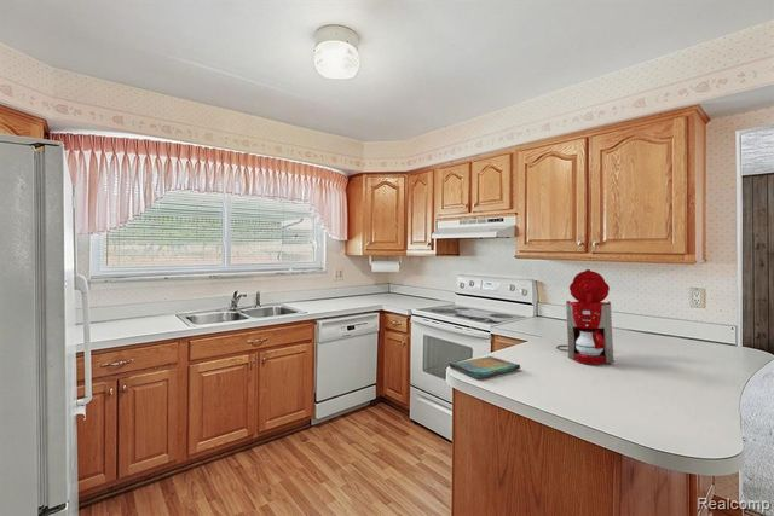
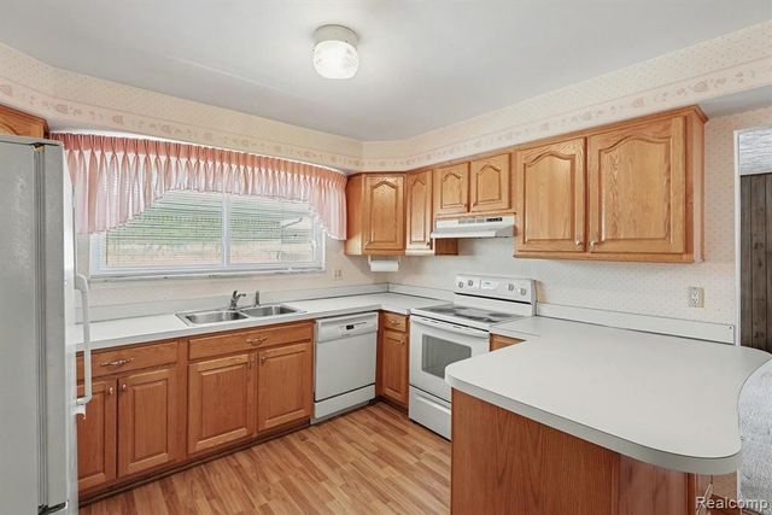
- dish towel (484, 365)
- coffee maker (583, 312)
